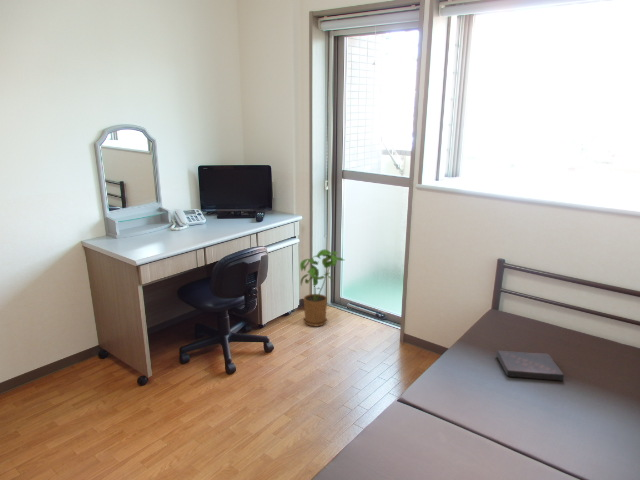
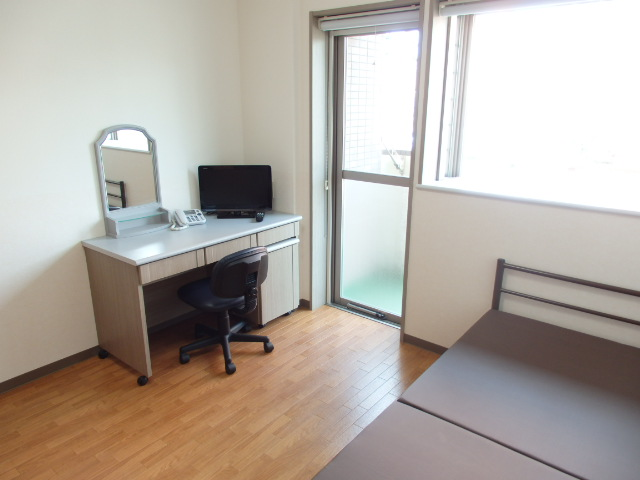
- book (528, 364)
- house plant (316, 288)
